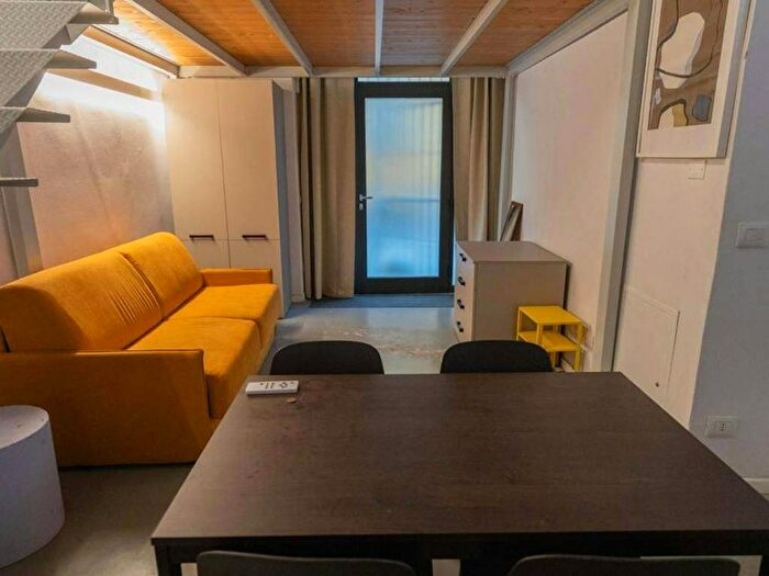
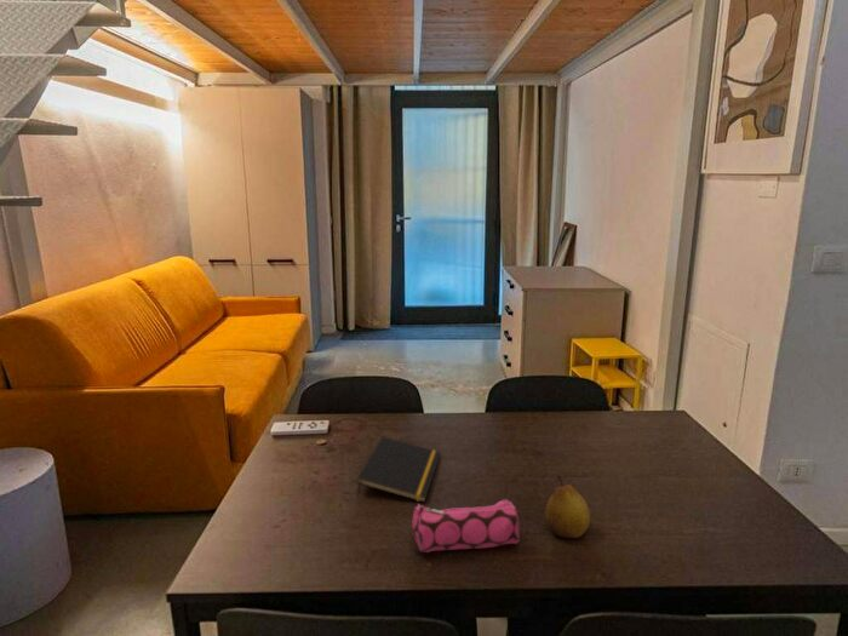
+ fruit (567, 505)
+ pencil case (465, 523)
+ notepad (401, 466)
